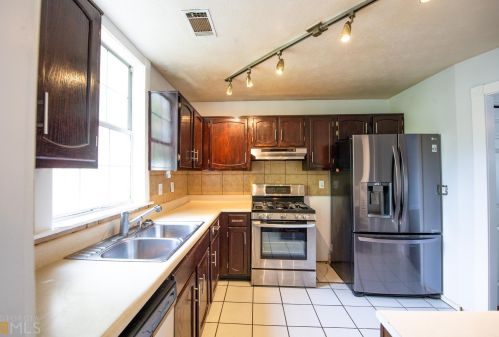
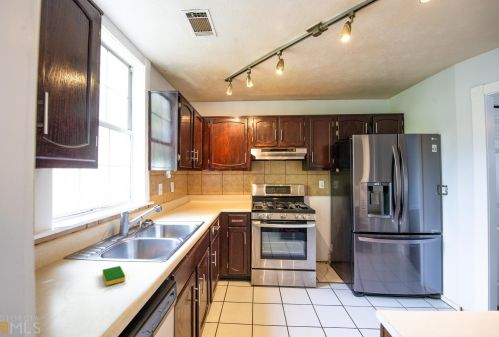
+ dish sponge (113, 275)
